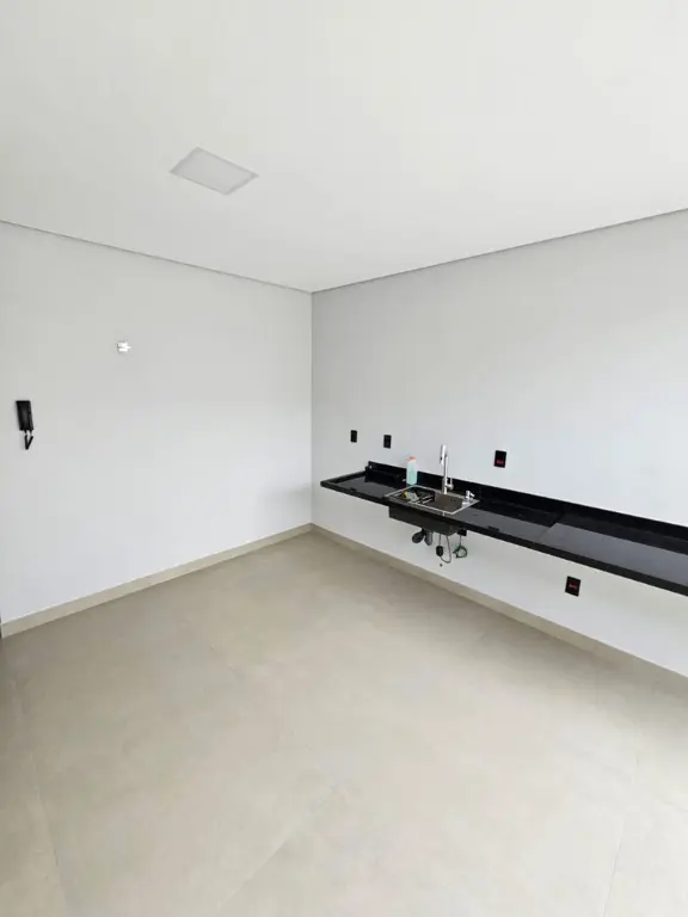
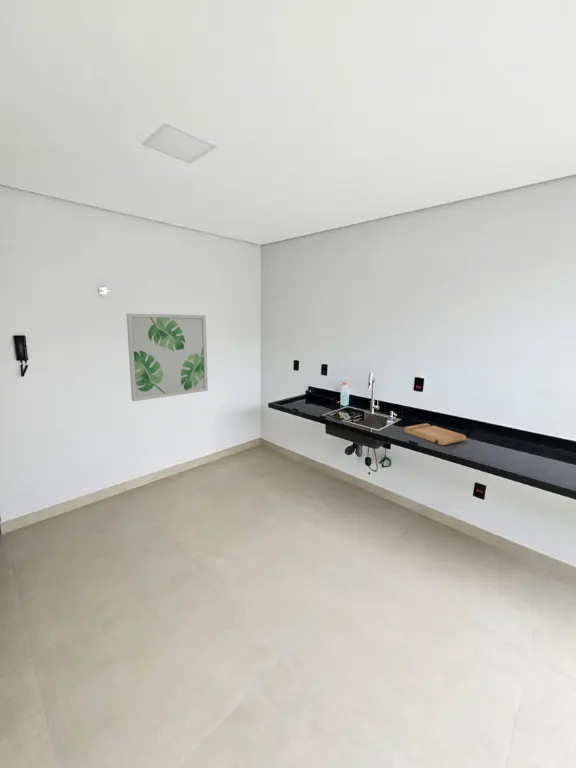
+ wall art (170, 355)
+ cutting board (433, 433)
